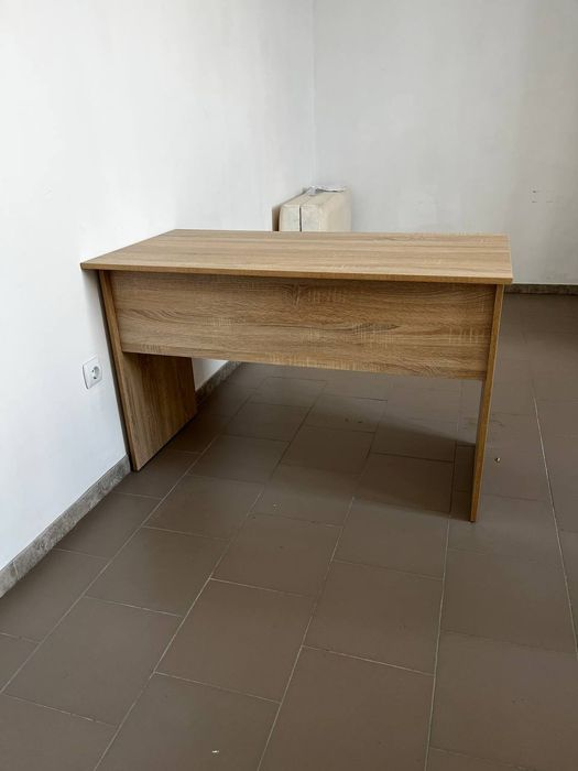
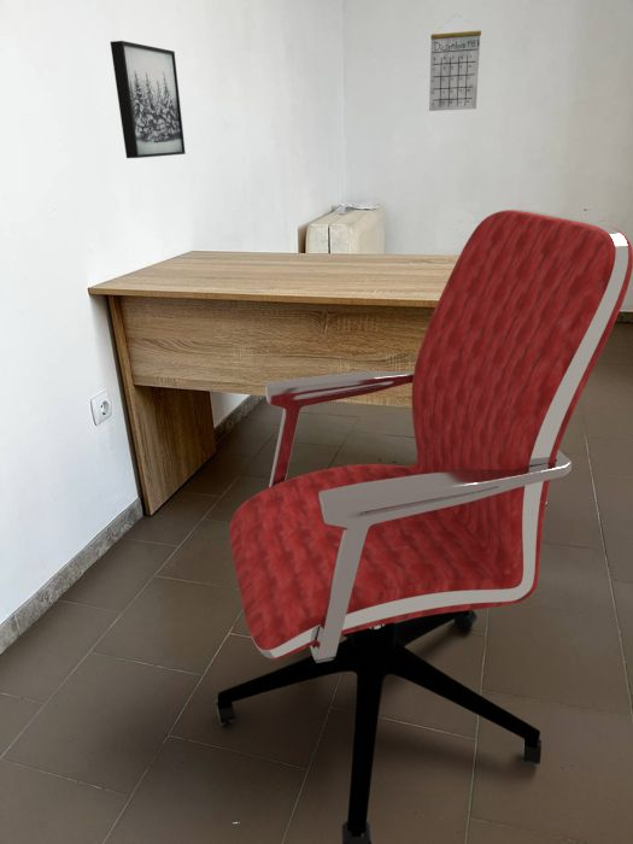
+ office chair (371, 499)
+ calendar (455, 63)
+ wall art (151, 102)
